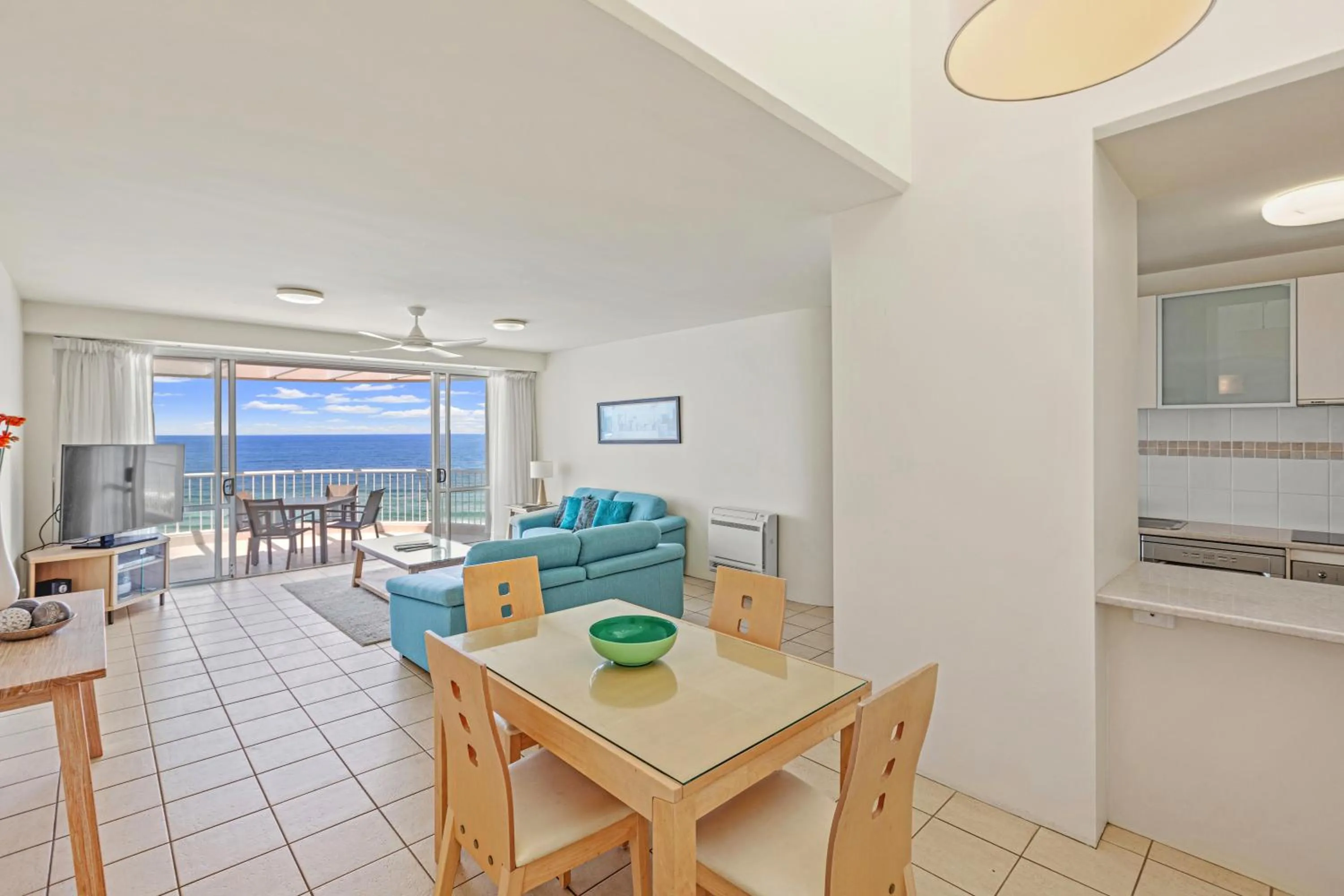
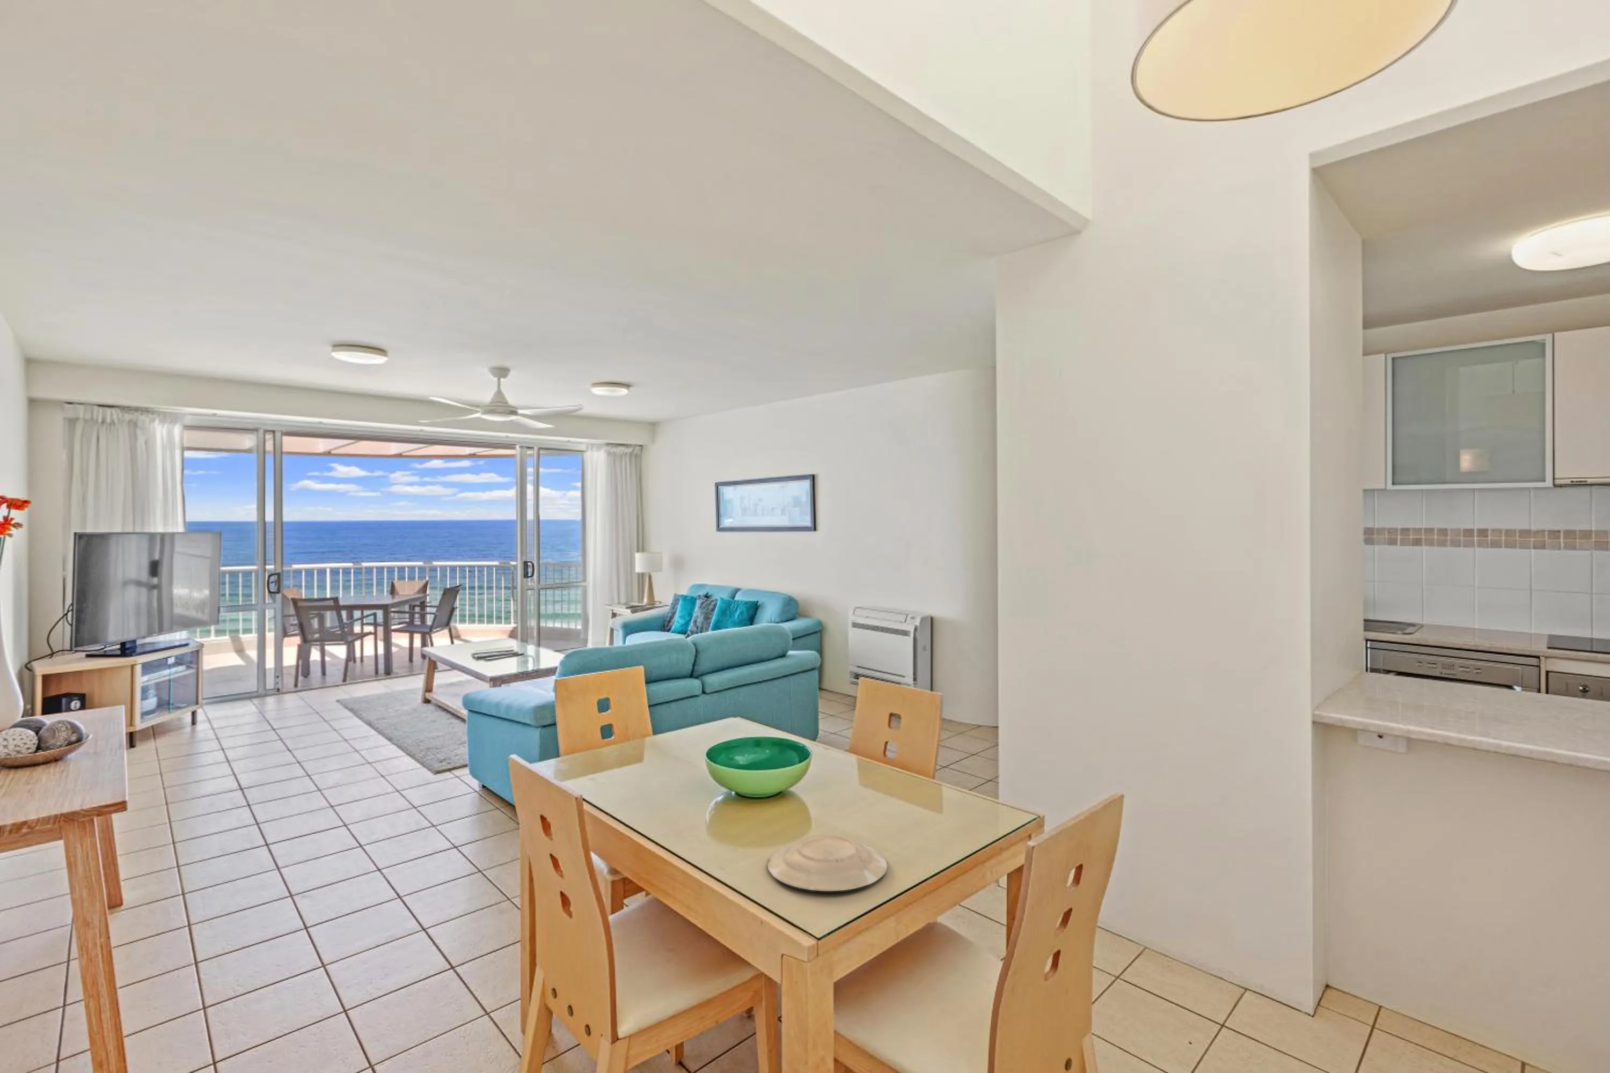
+ plate (827, 855)
